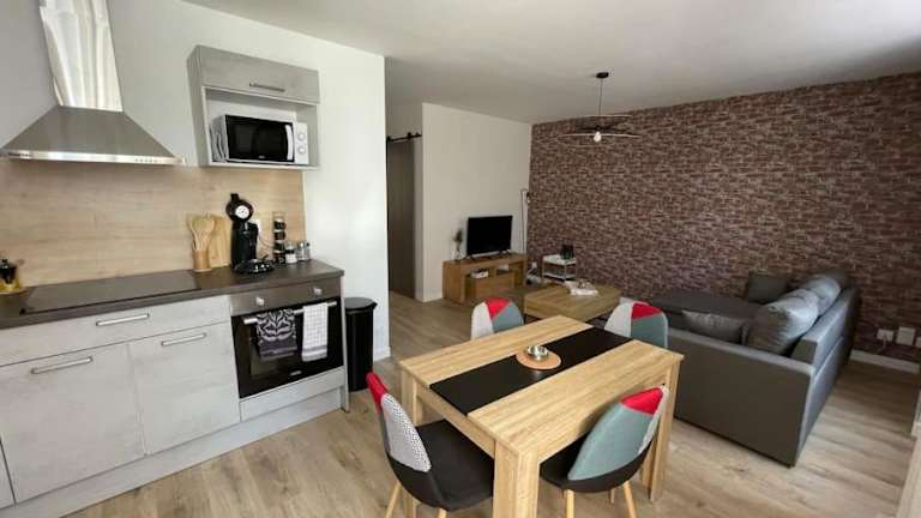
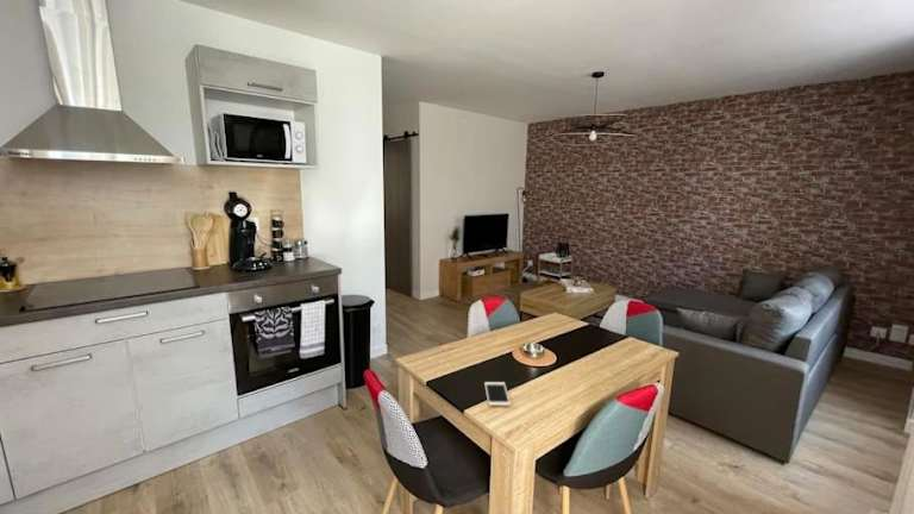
+ cell phone (496, 393)
